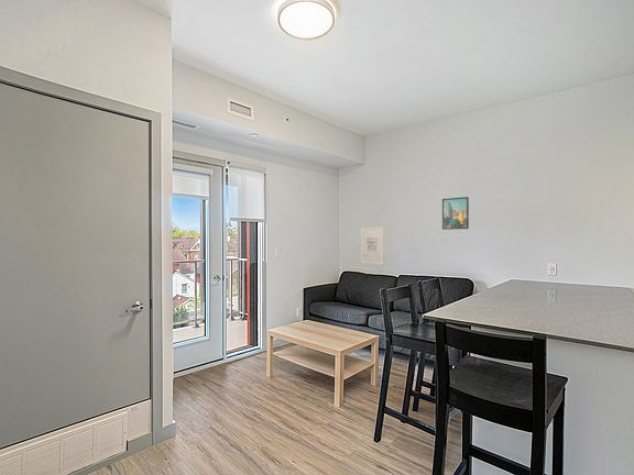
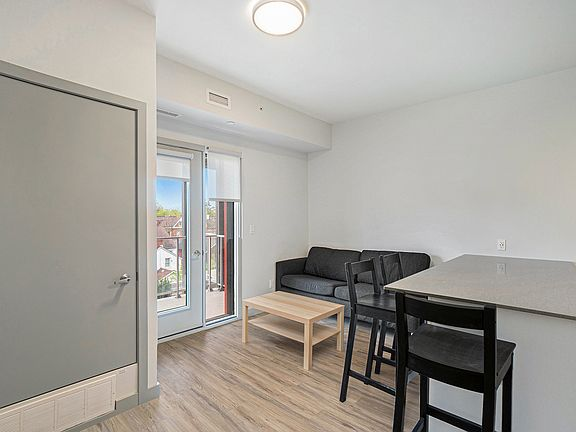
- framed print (455, 213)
- wall art (371, 245)
